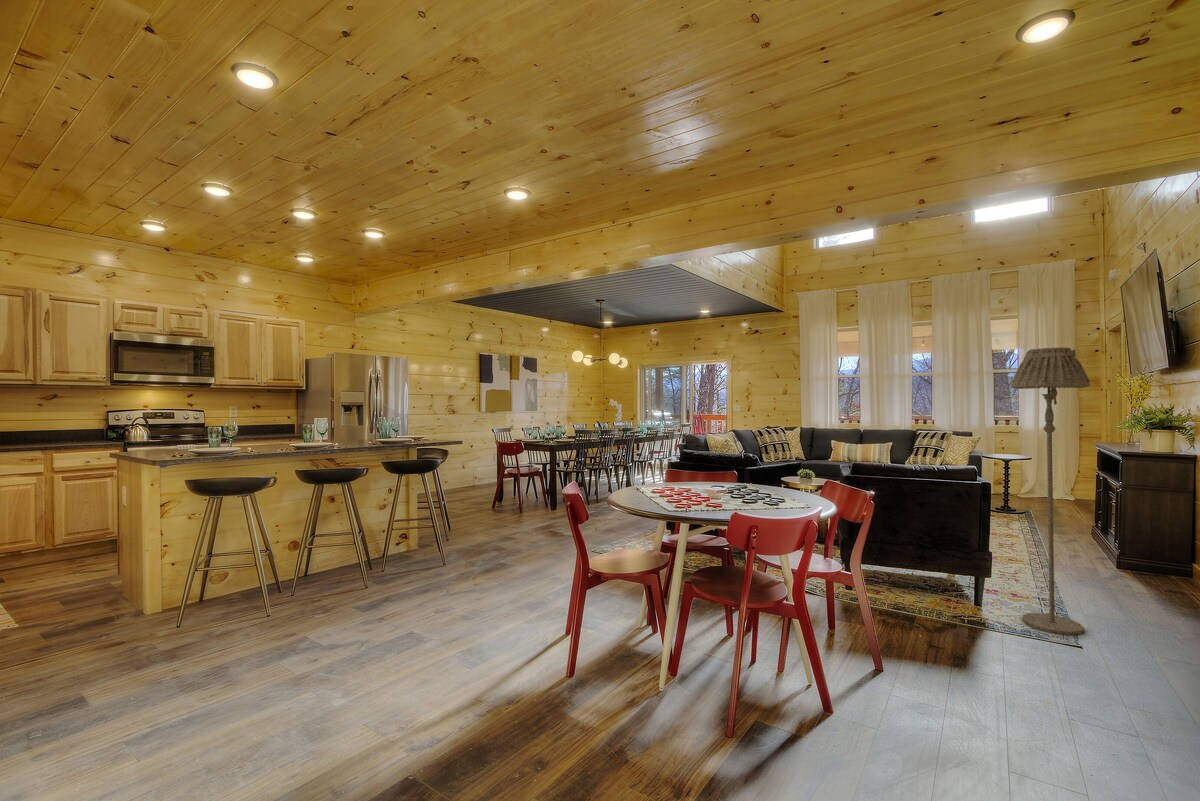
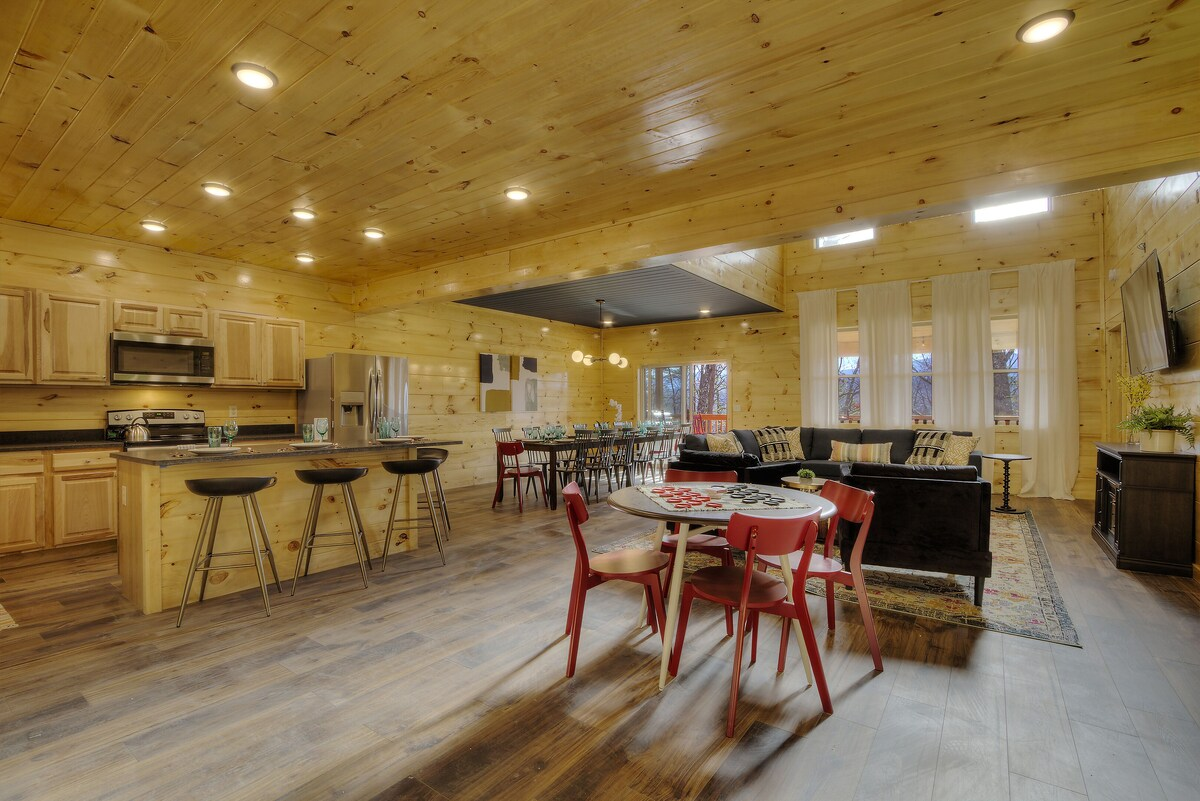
- floor lamp (1050, 486)
